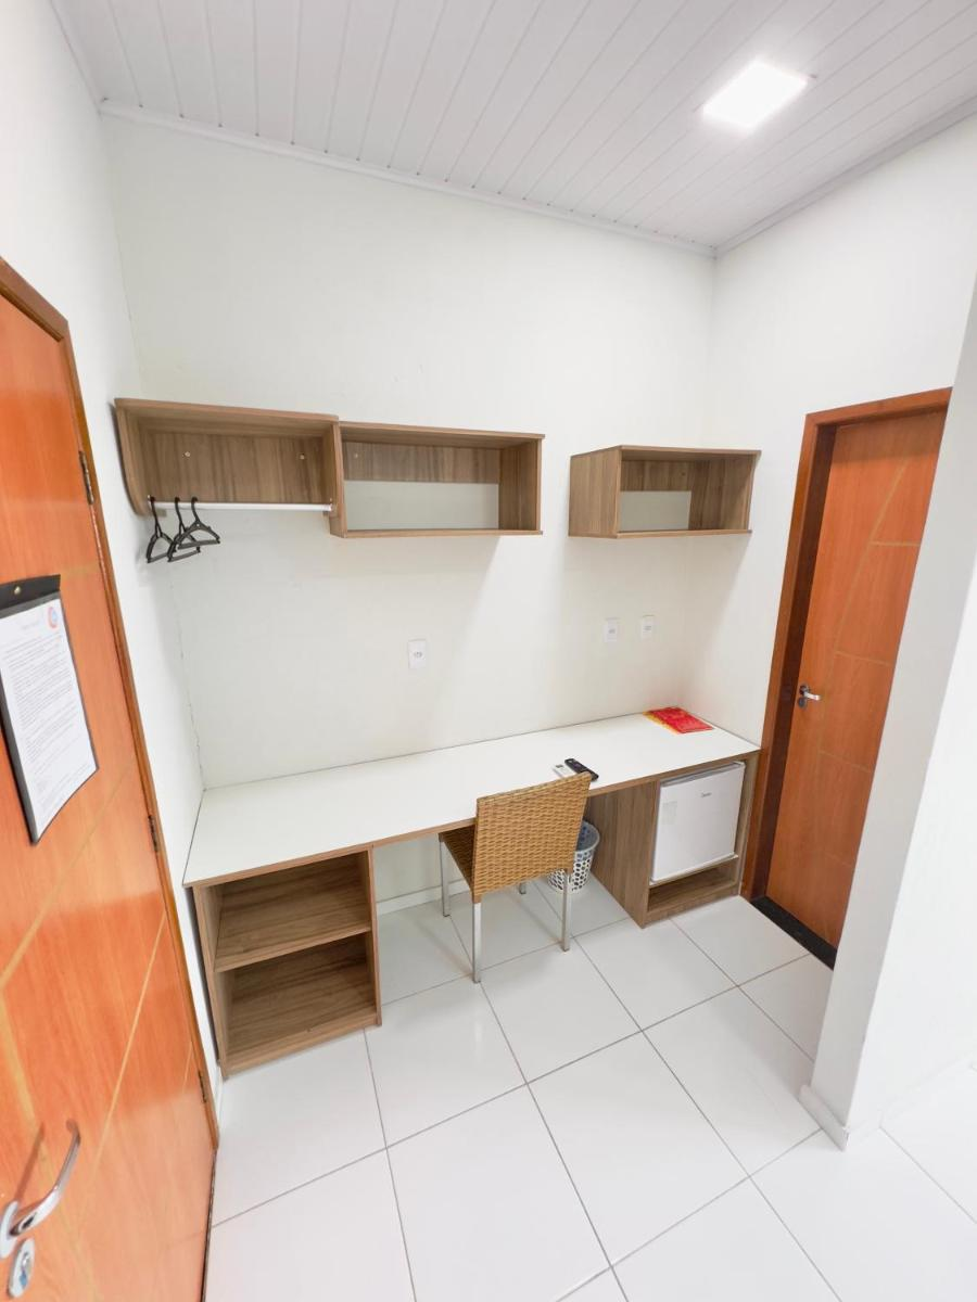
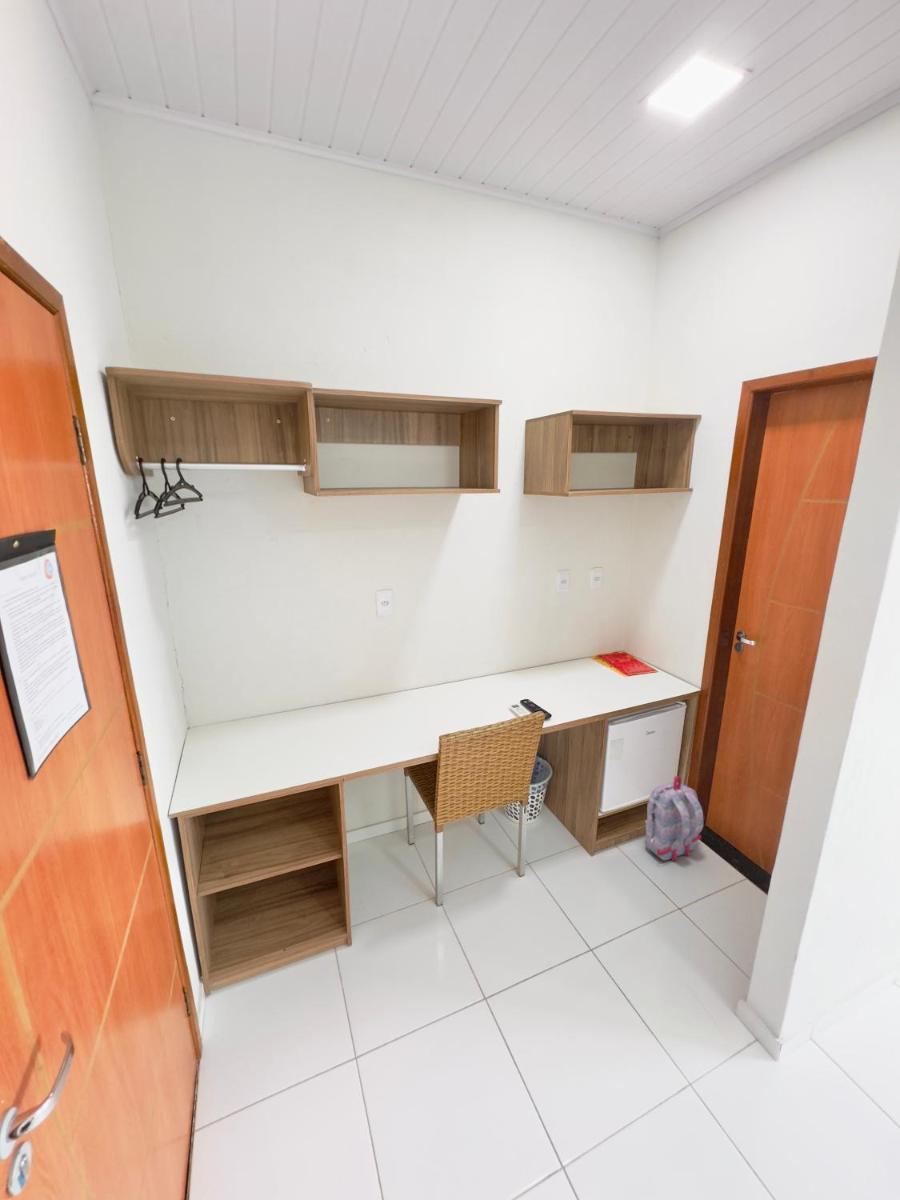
+ backpack (675, 815)
